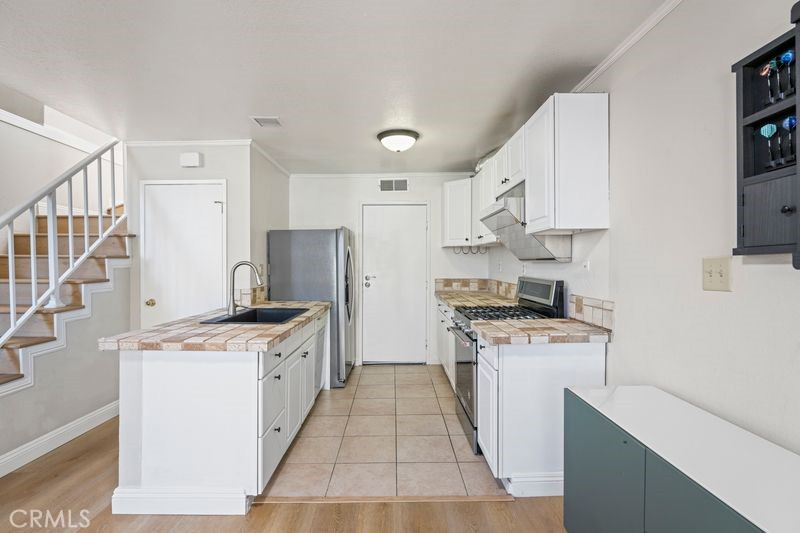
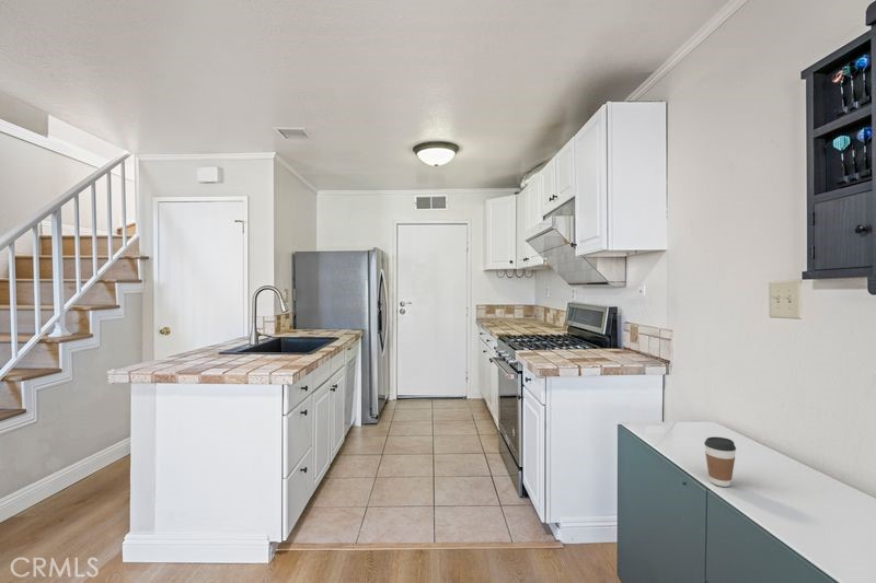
+ coffee cup (719, 460)
